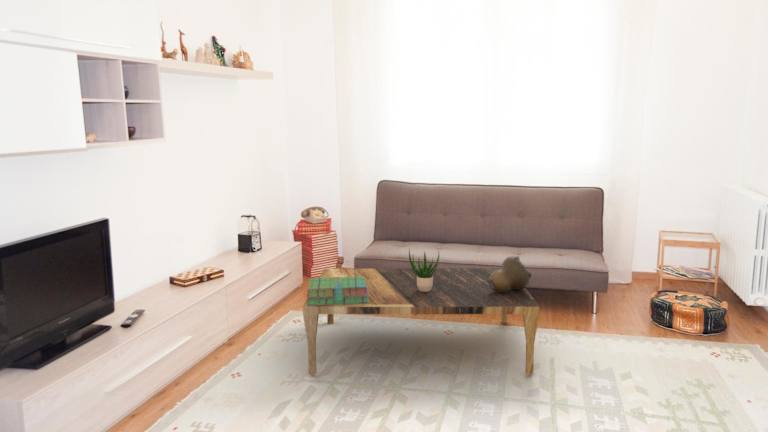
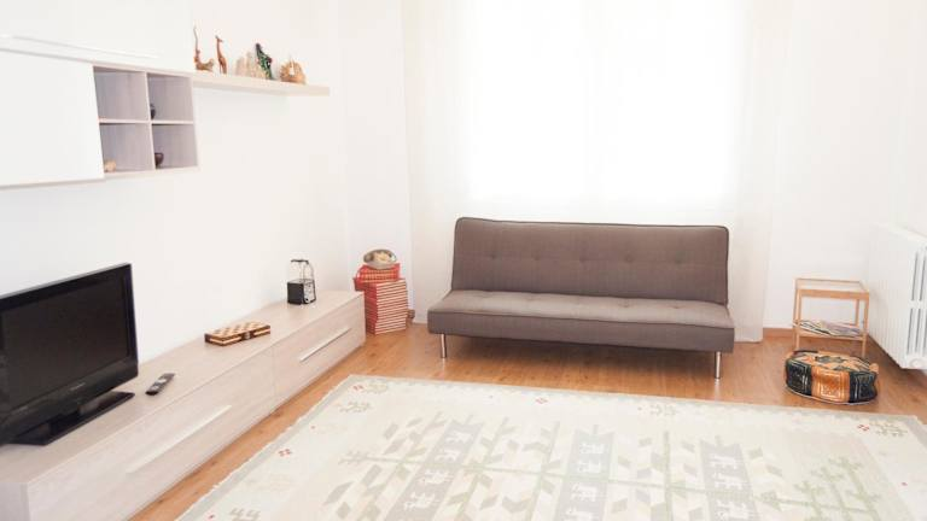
- decorative bowl (507, 273)
- potted plant (423, 268)
- stack of books (337, 289)
- coffee table (418, 313)
